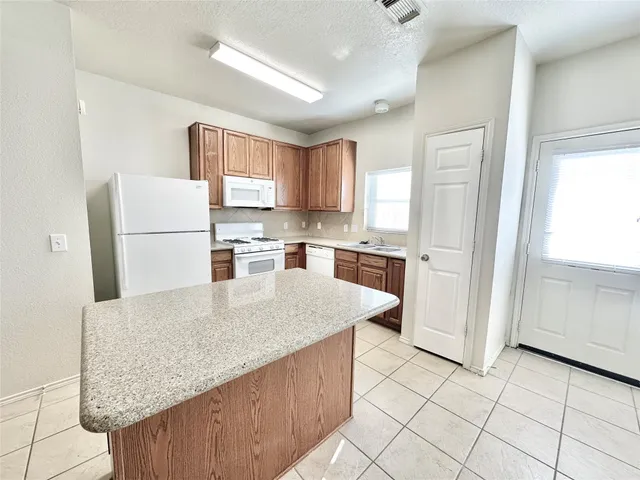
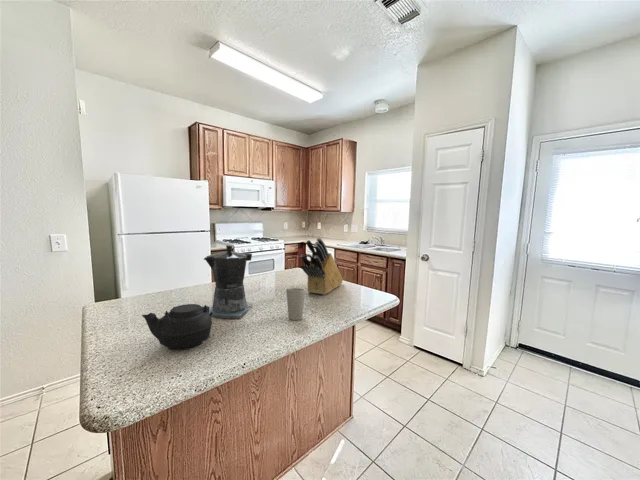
+ coffee maker (230, 277)
+ knife block (323, 263)
+ cup (295, 302)
+ teapot (179, 326)
